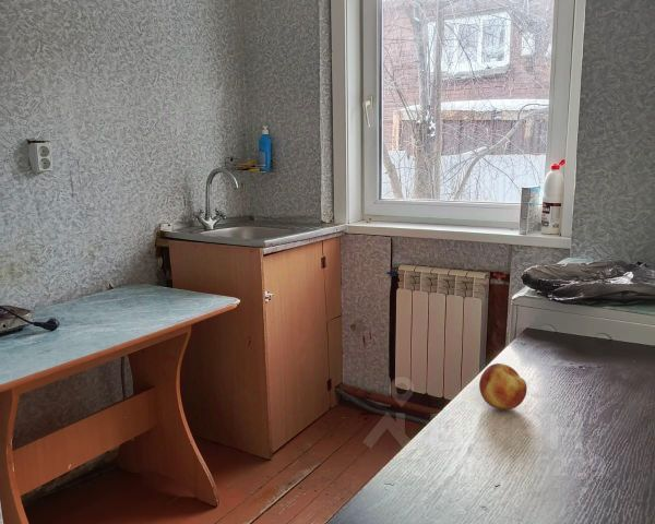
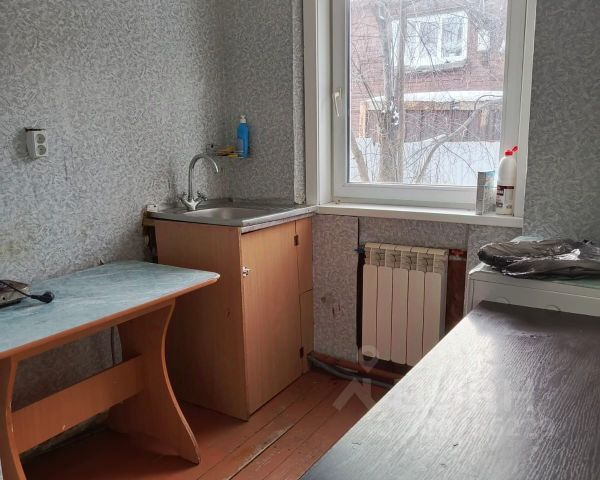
- fruit (502, 386)
